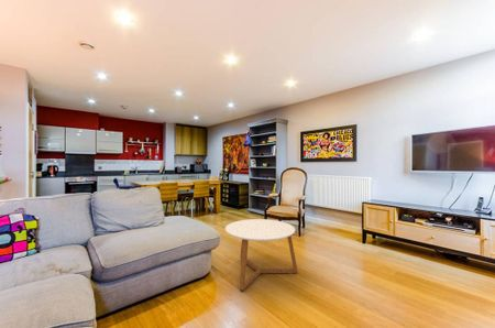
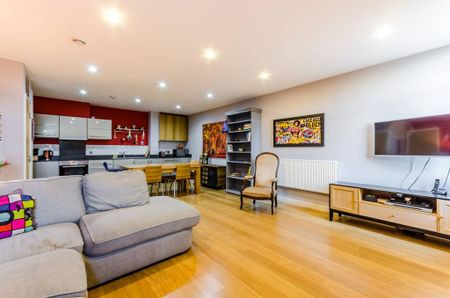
- coffee table (258, 240)
